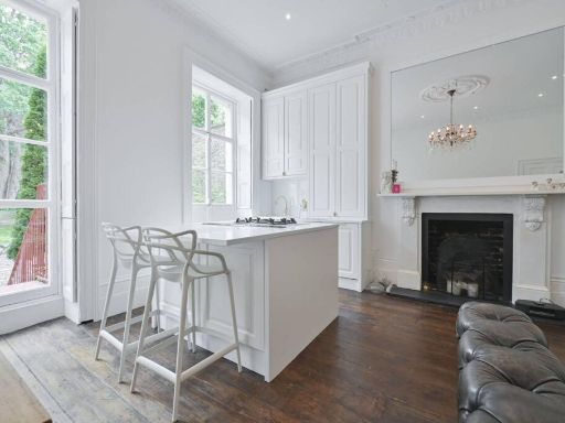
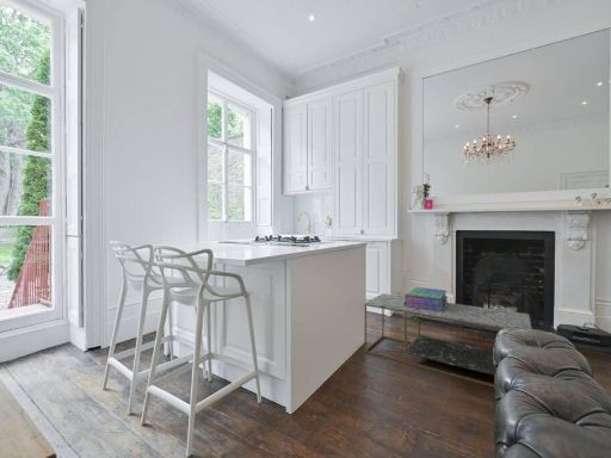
+ coffee table (438, 339)
+ stack of books (426, 297)
